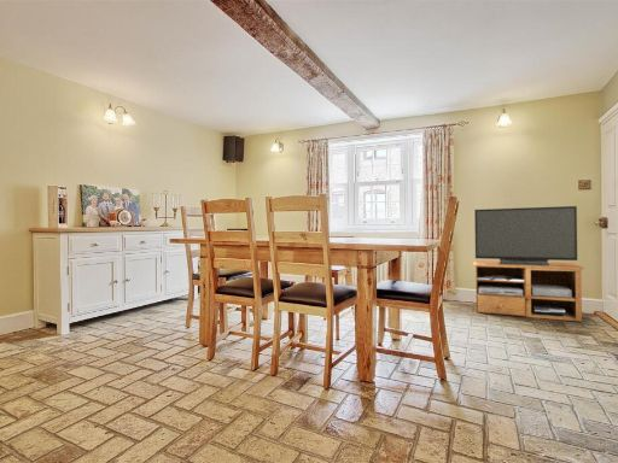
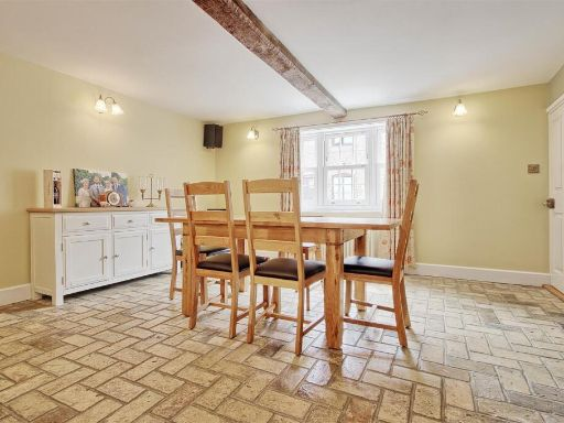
- tv stand (523, 259)
